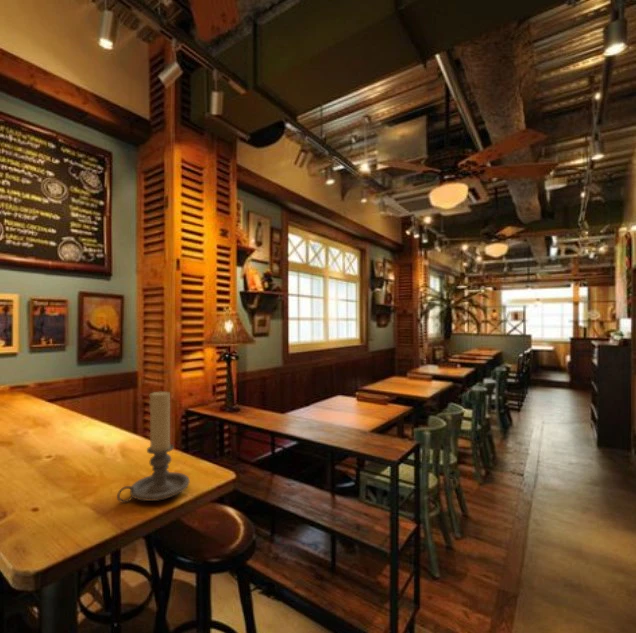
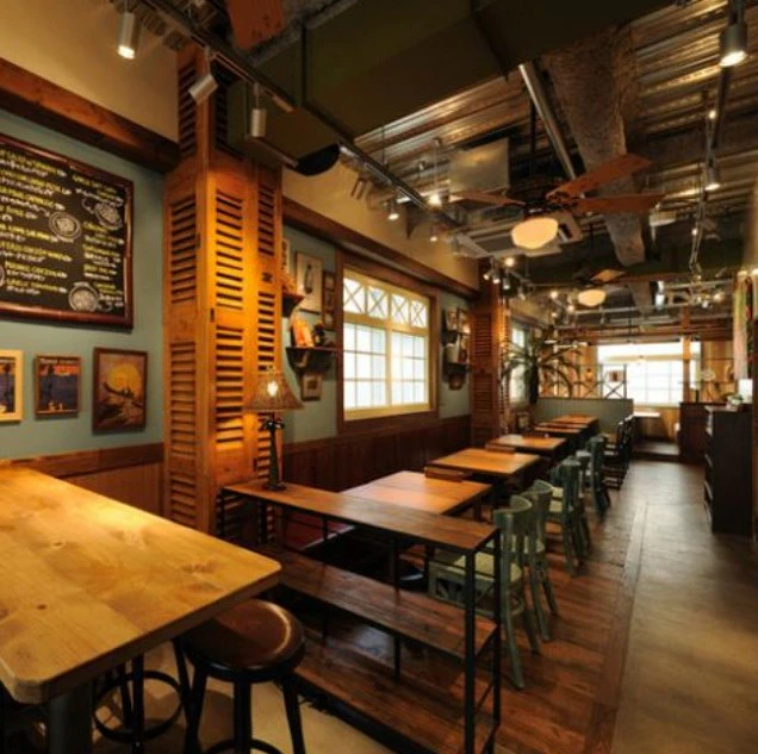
- candle holder (154, 442)
